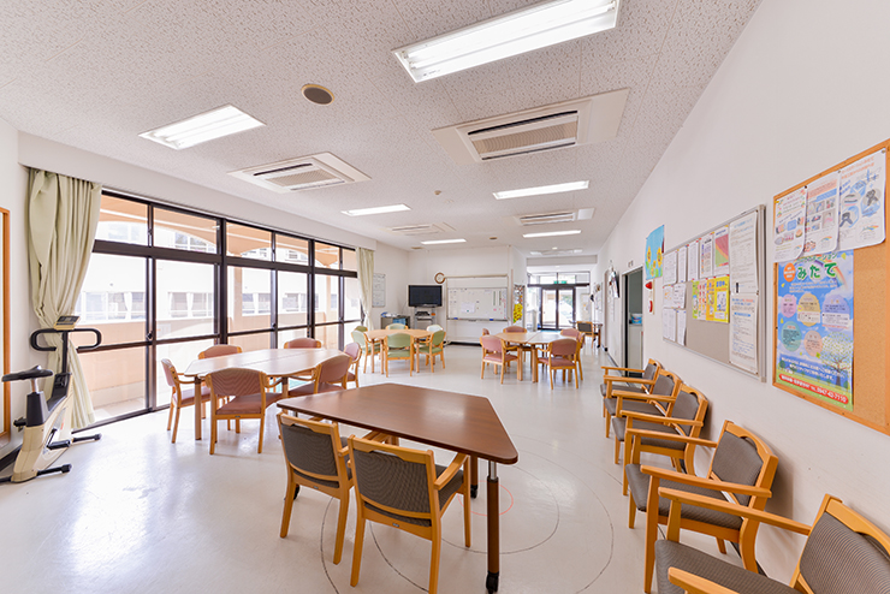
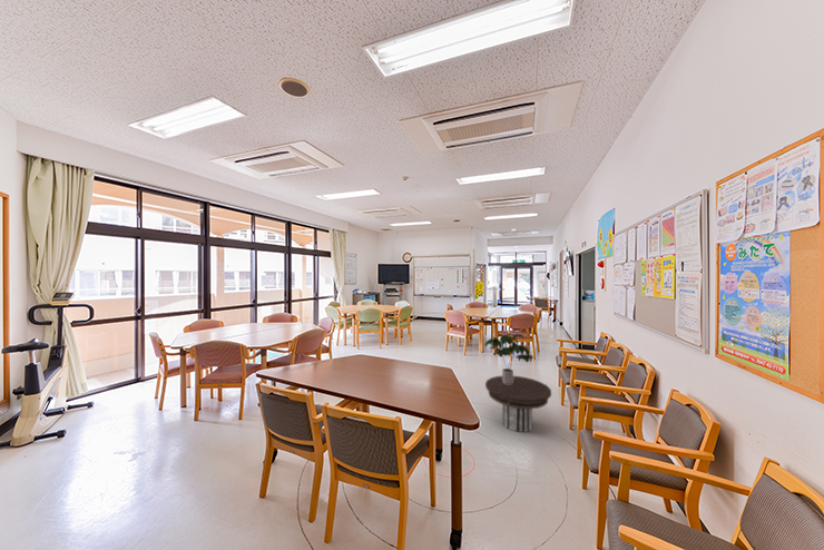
+ potted plant (509, 355)
+ side table (517, 405)
